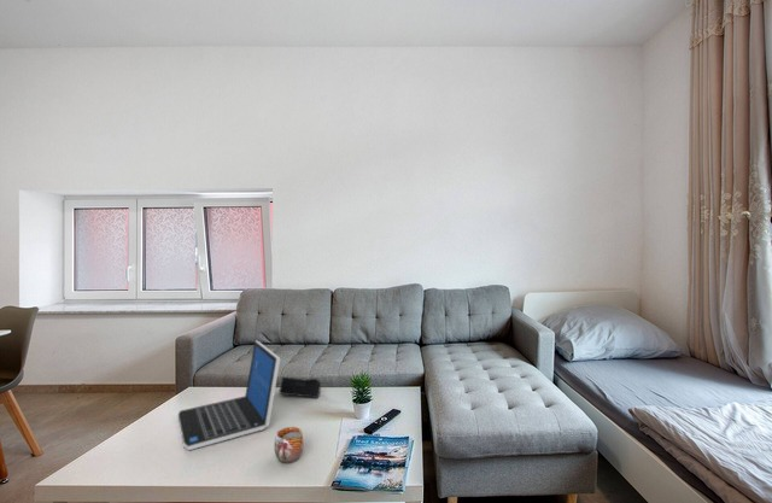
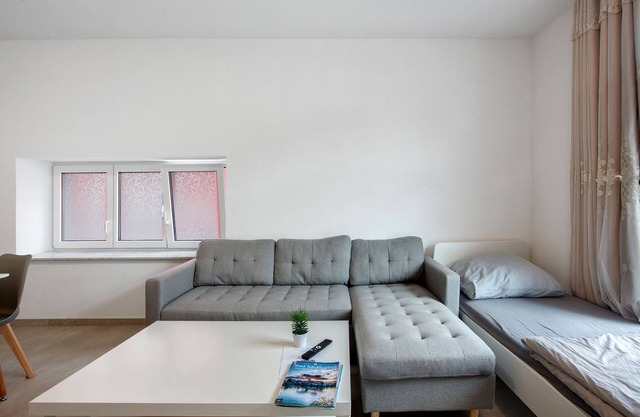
- speaker (299, 386)
- mug (287, 446)
- laptop (229, 399)
